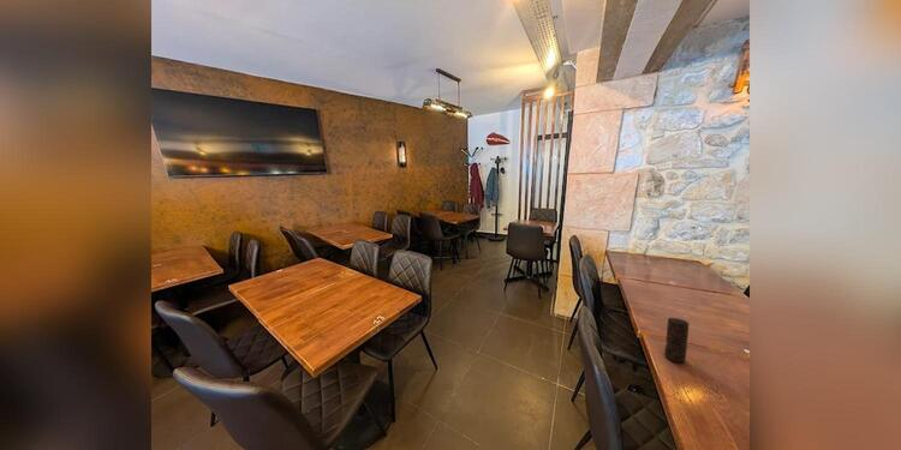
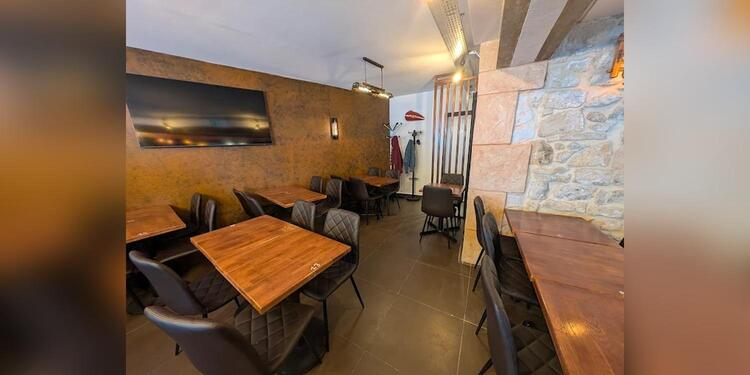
- candle (676, 338)
